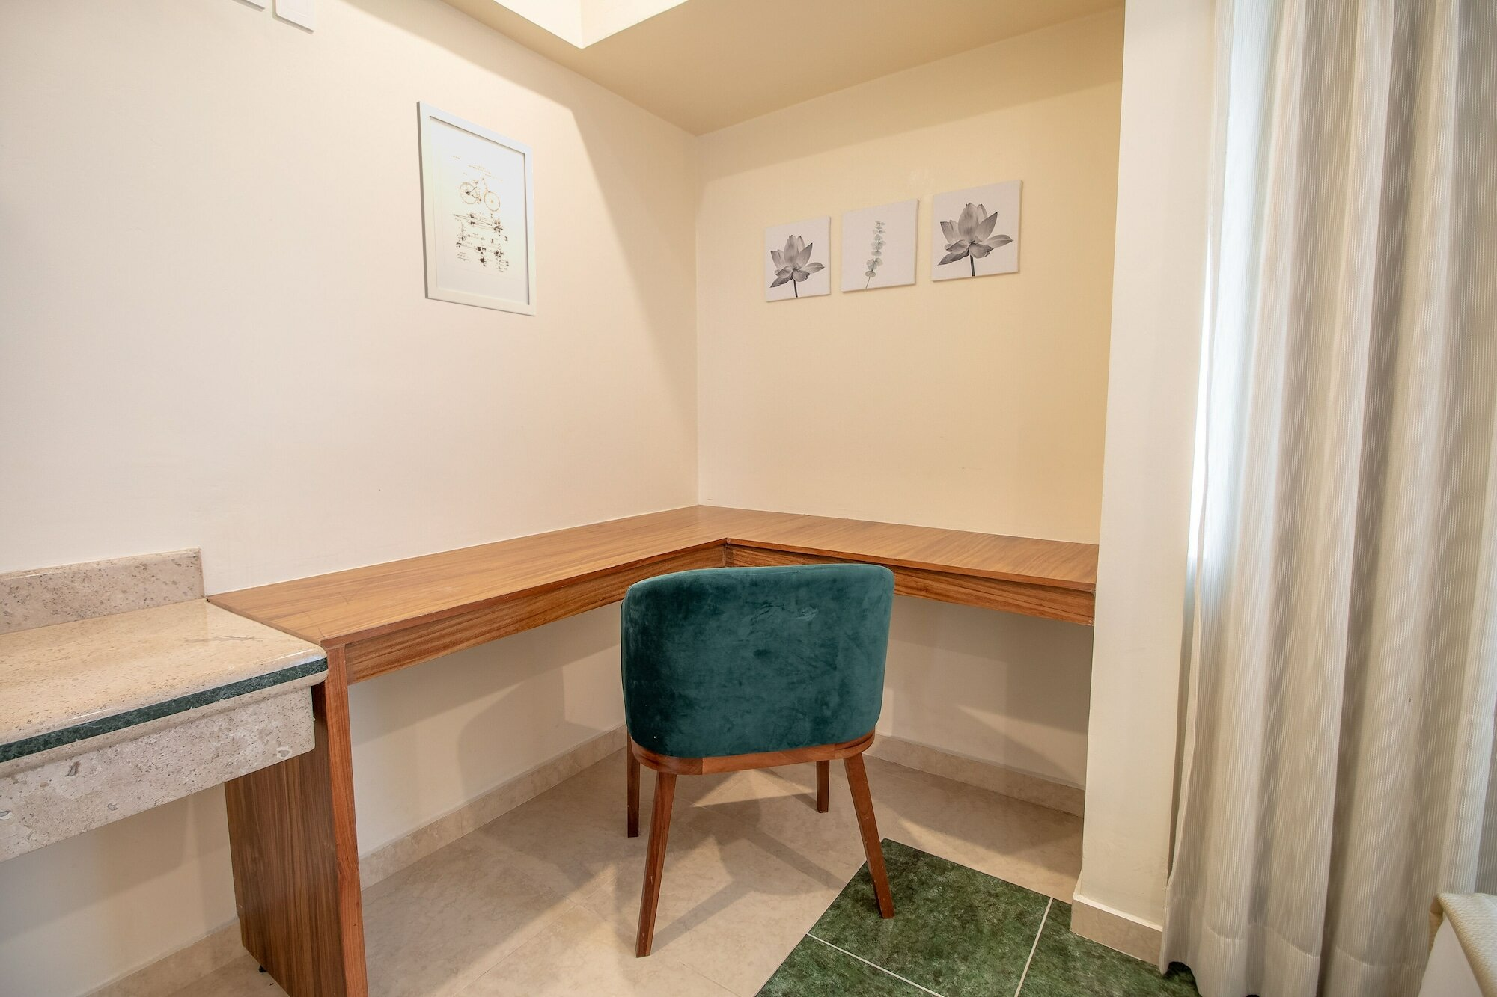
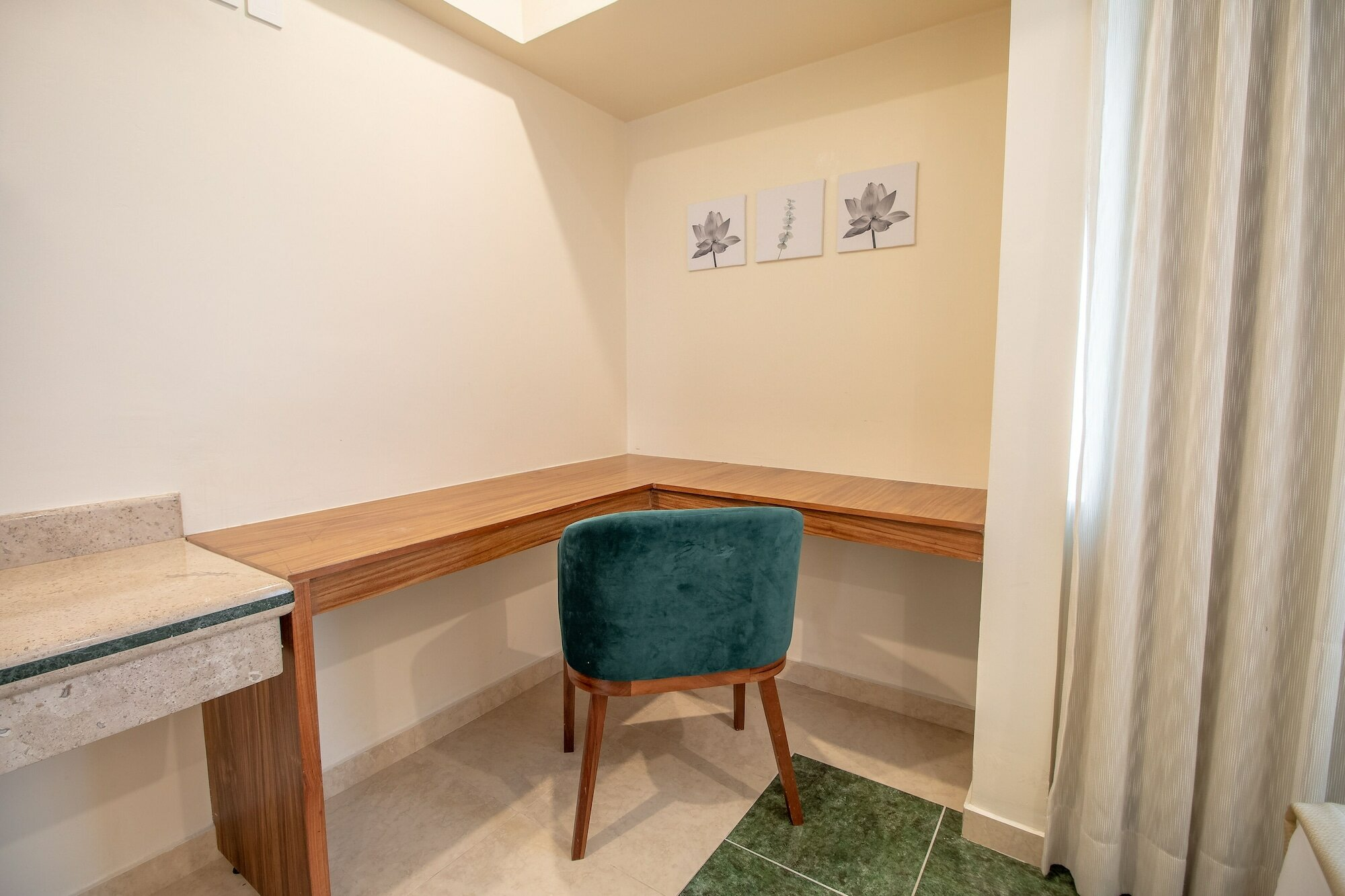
- wall art (481, 218)
